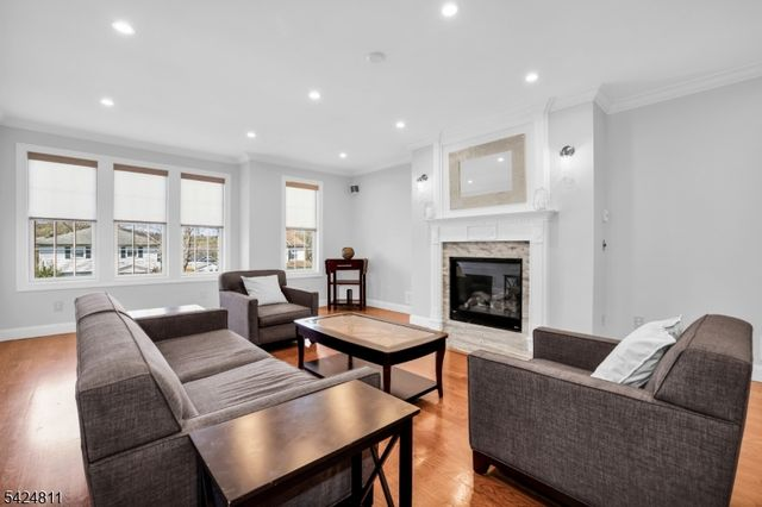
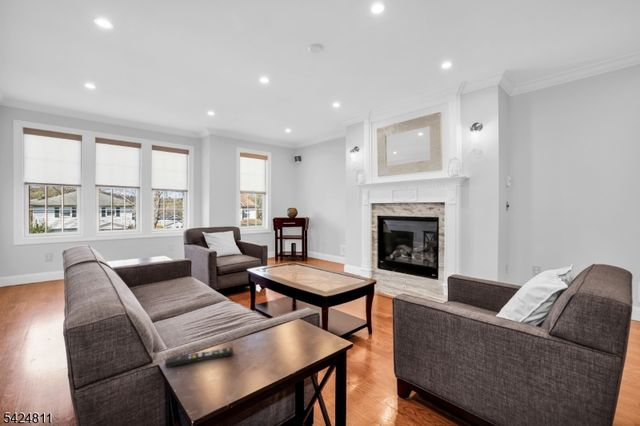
+ remote control (200, 356)
